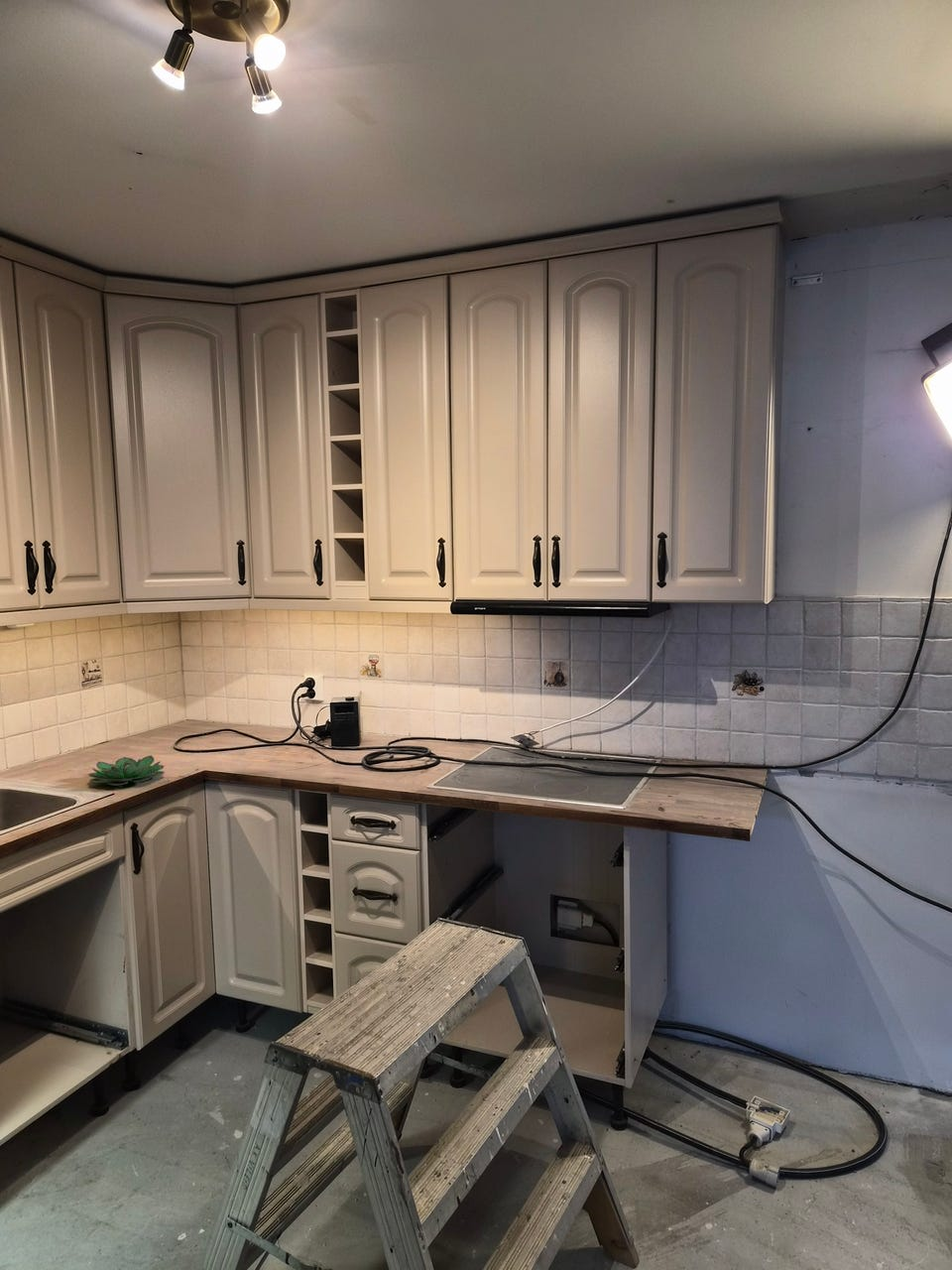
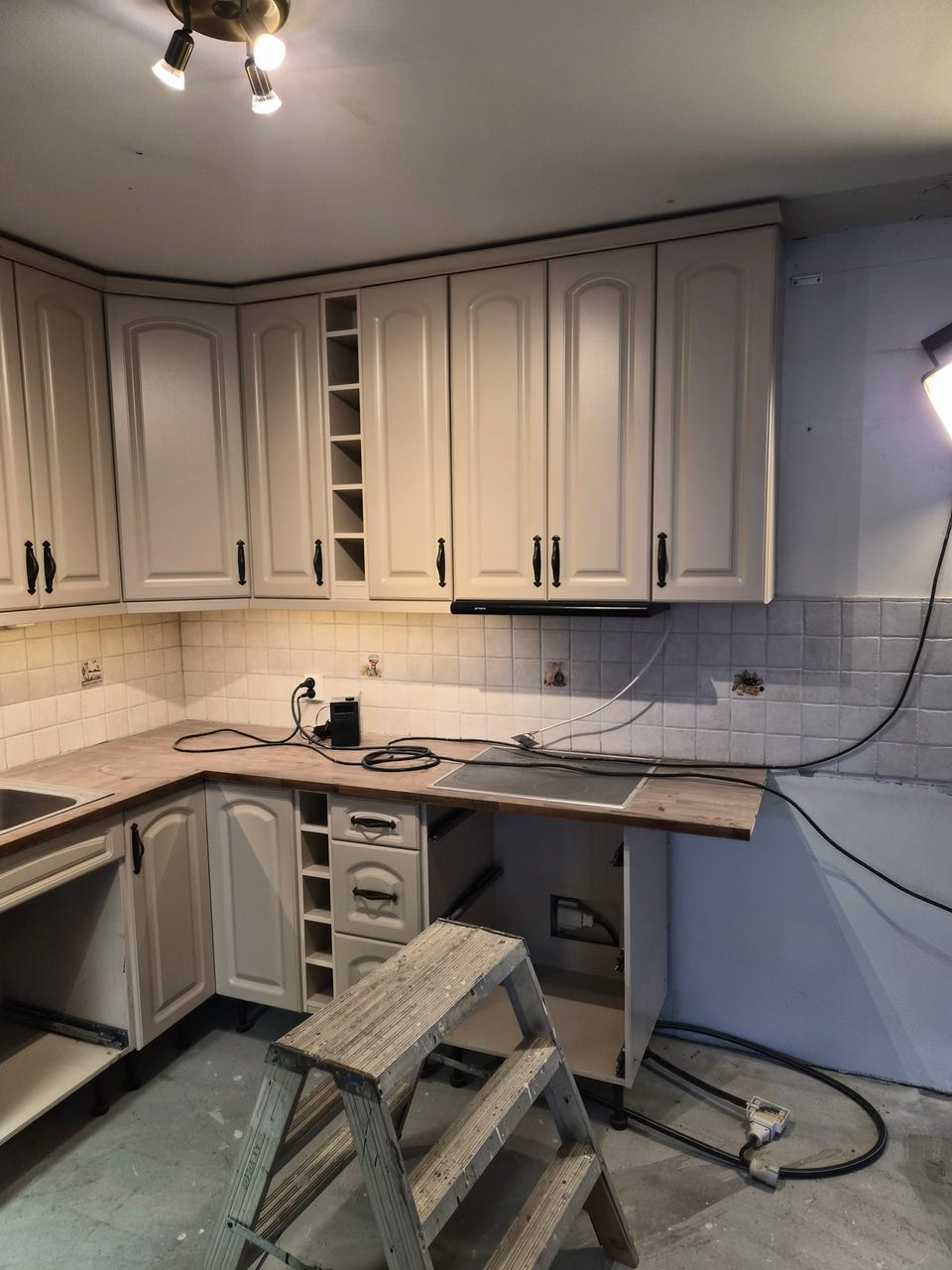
- succulent plant (126, 770)
